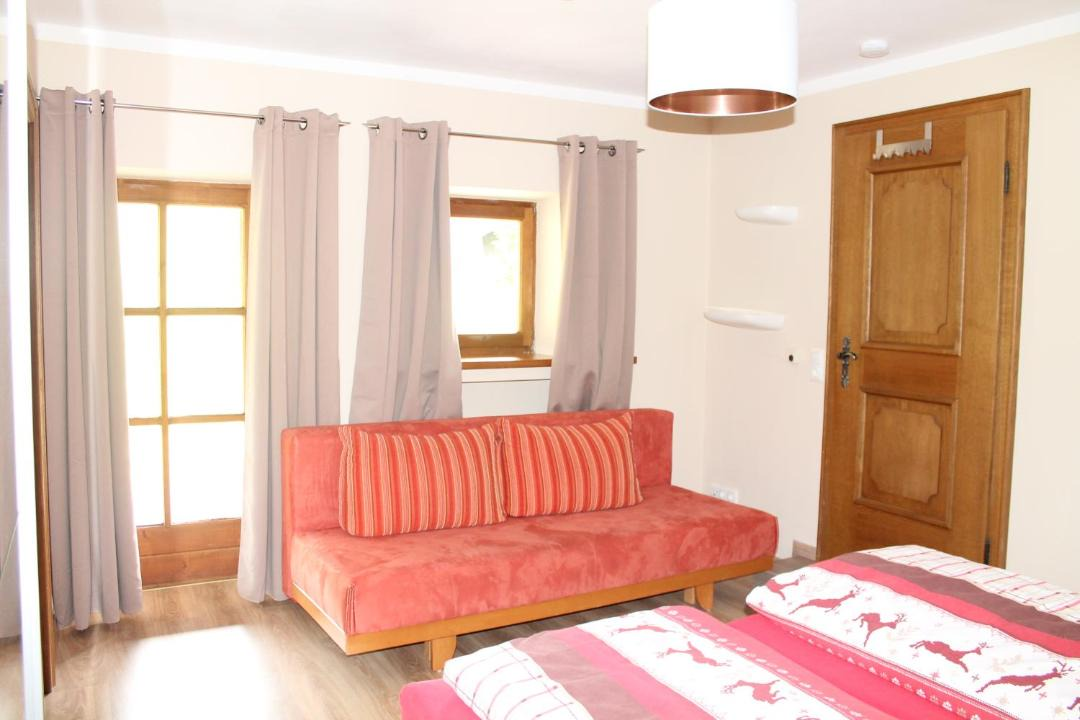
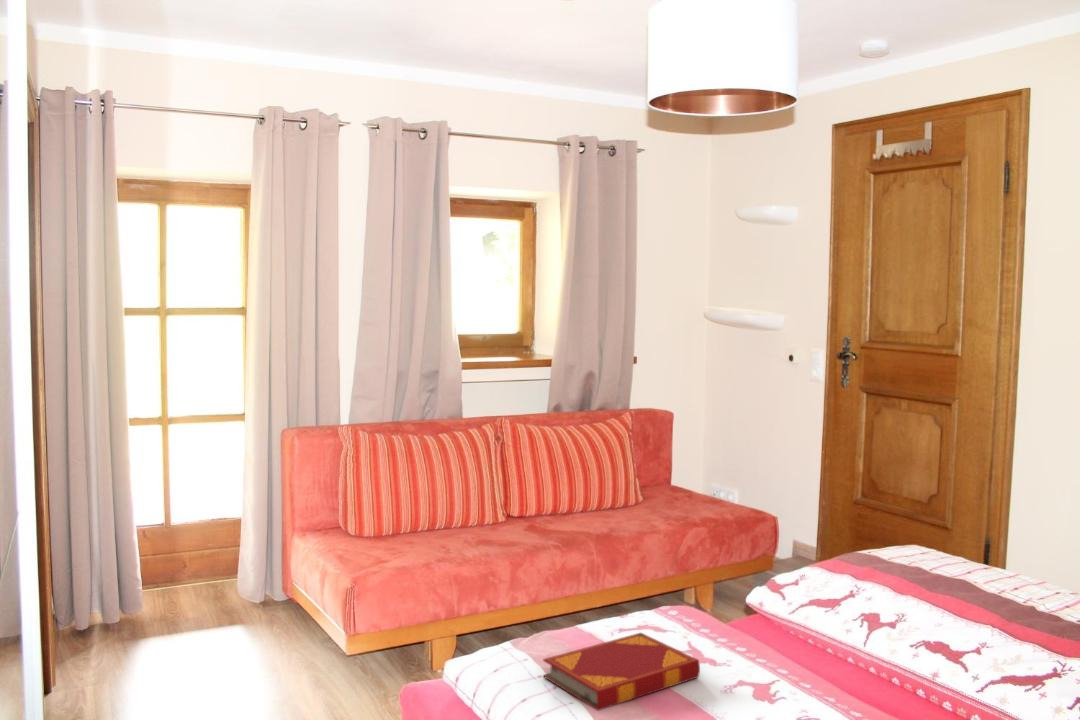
+ hardback book (621, 668)
